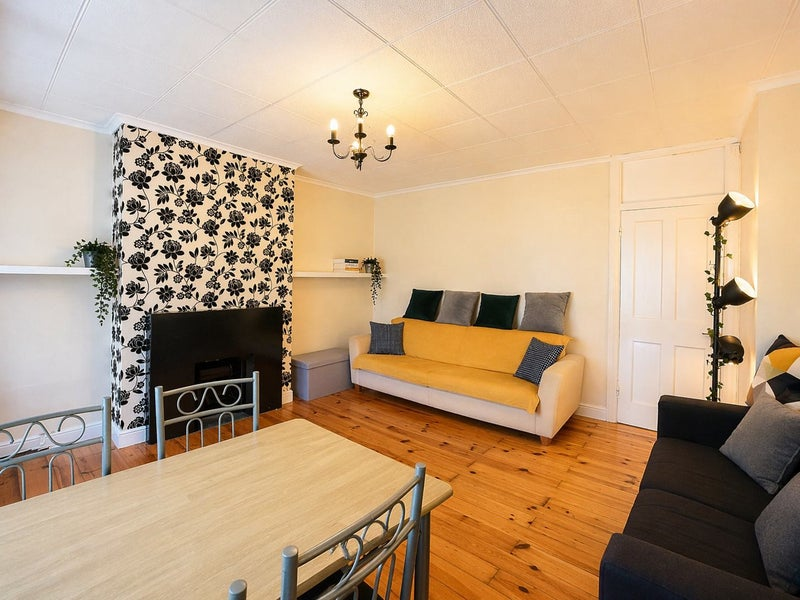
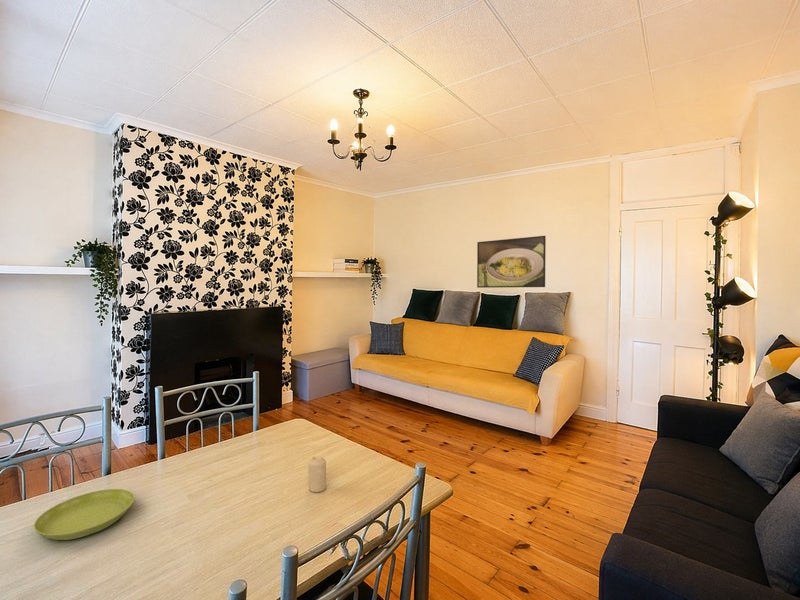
+ saucer (87, 515)
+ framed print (509, 263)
+ candle (317, 472)
